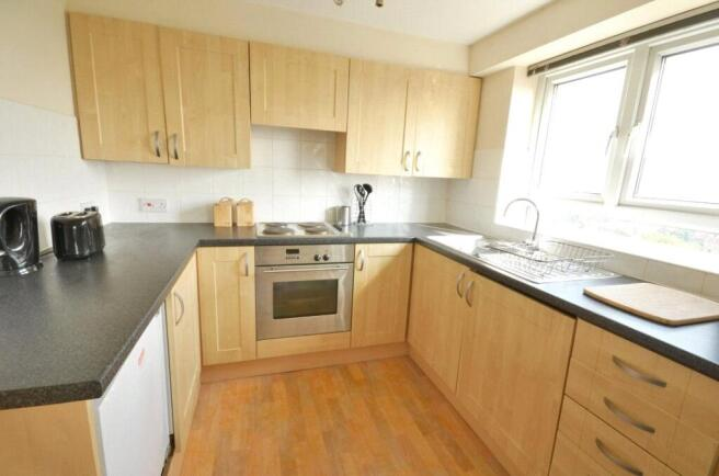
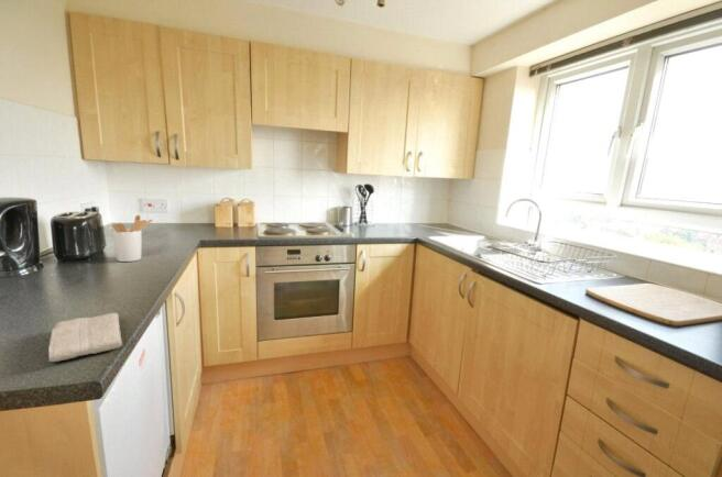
+ washcloth (87, 333)
+ utensil holder (133, 237)
